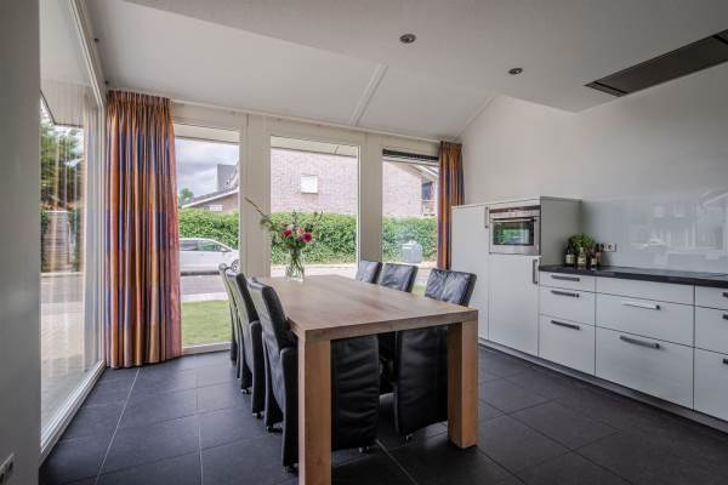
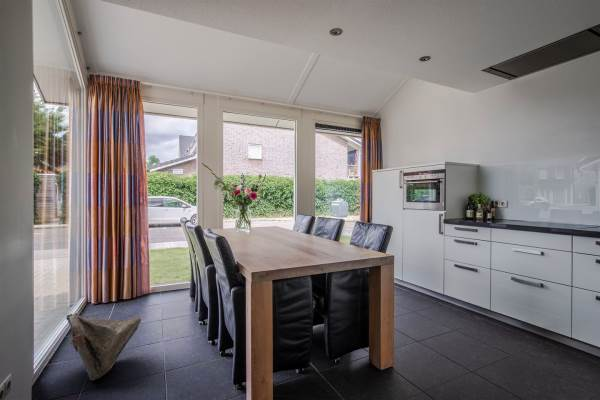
+ bag (104, 341)
